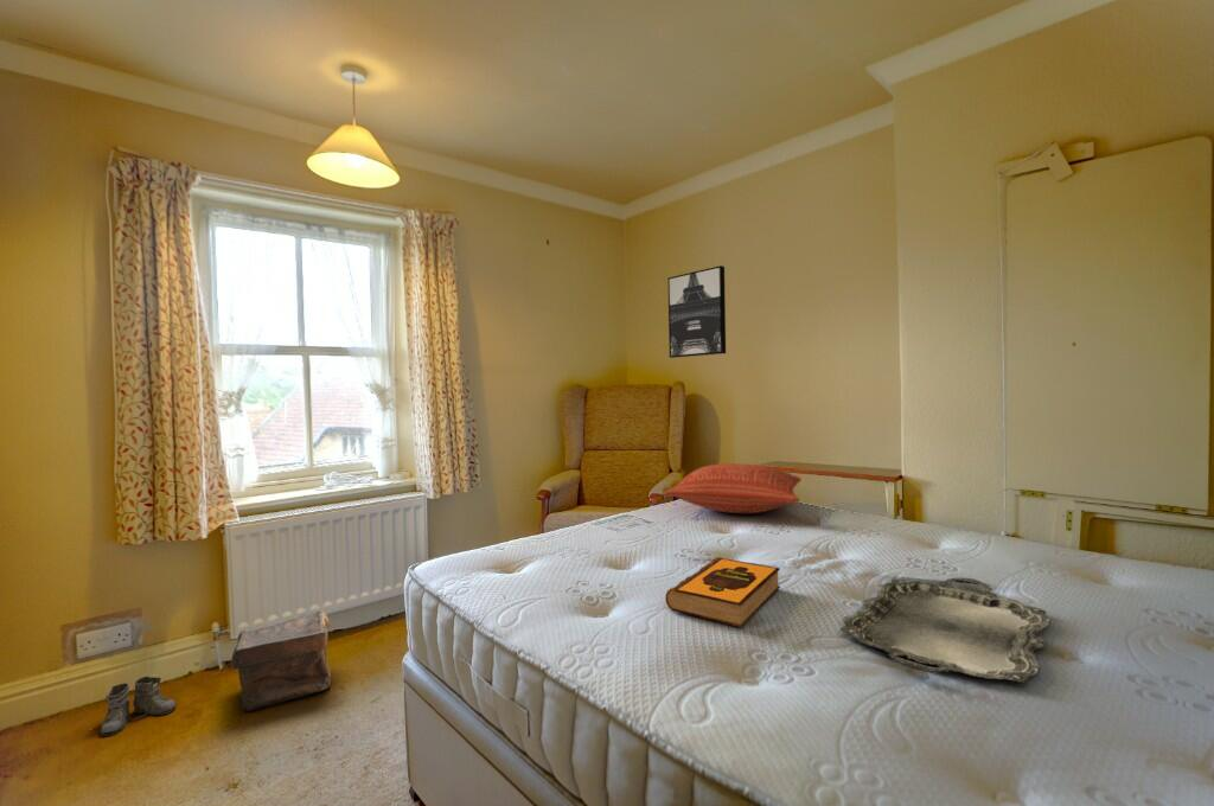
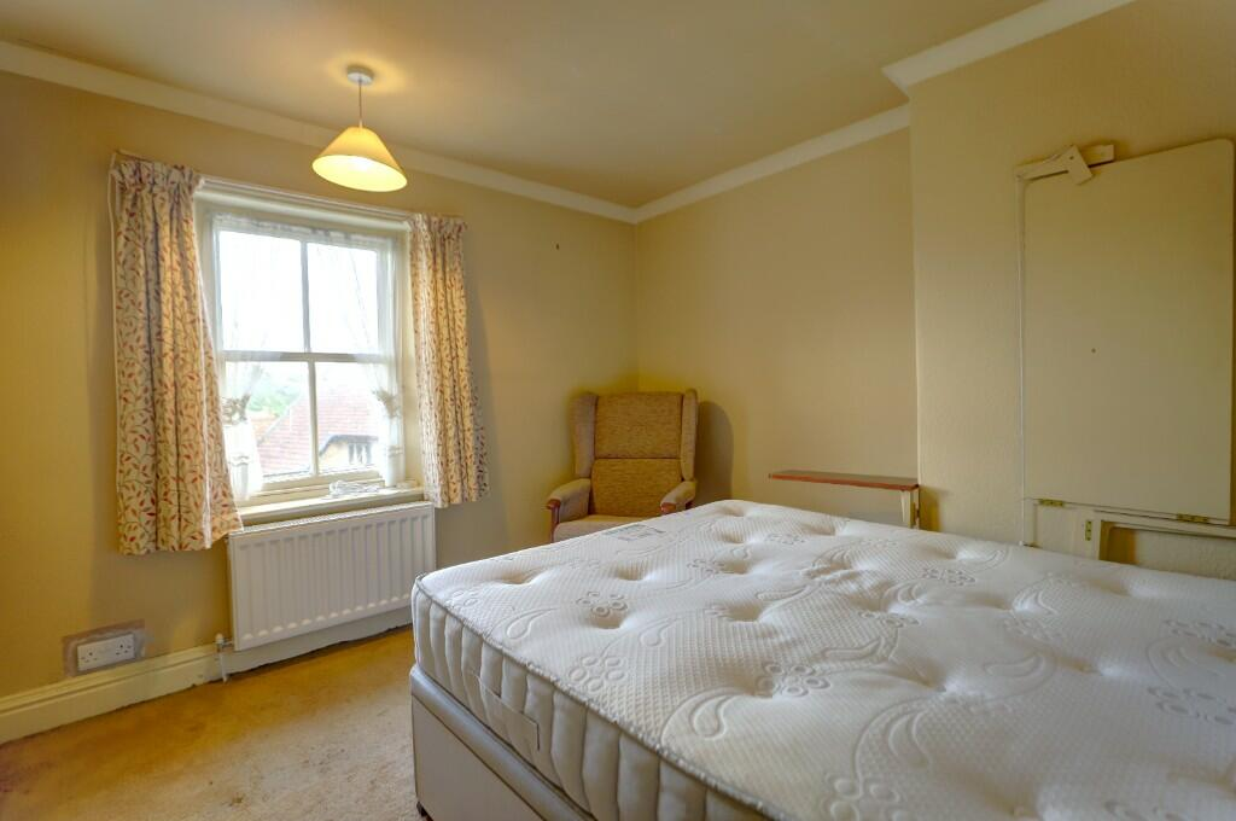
- pouch (285, 657)
- wall art (695, 314)
- boots (133, 702)
- pillow (736, 486)
- serving tray (945, 620)
- hardback book (724, 587)
